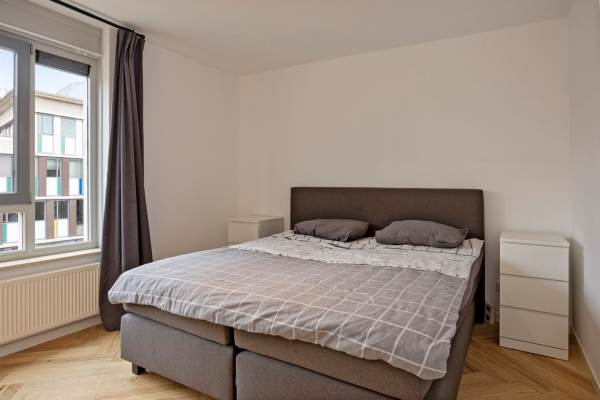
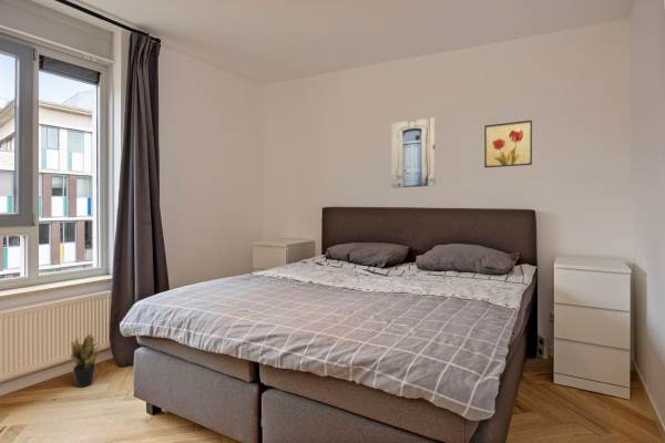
+ wall art (508, 144)
+ potted plant (85, 358)
+ wall art (412, 153)
